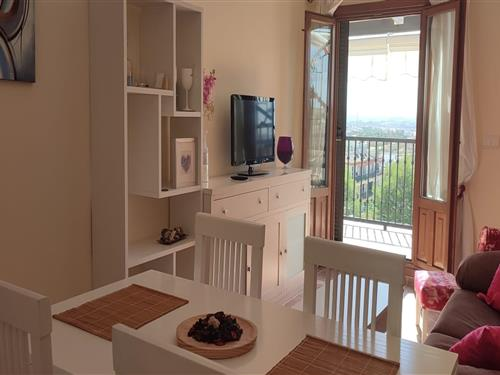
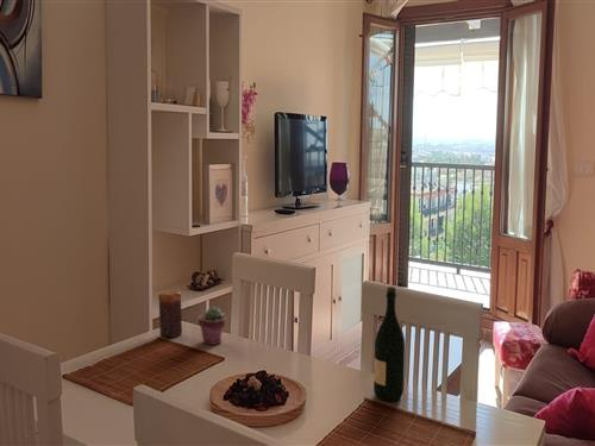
+ potted succulent (212, 323)
+ candle (170, 313)
+ wine bottle (389, 341)
